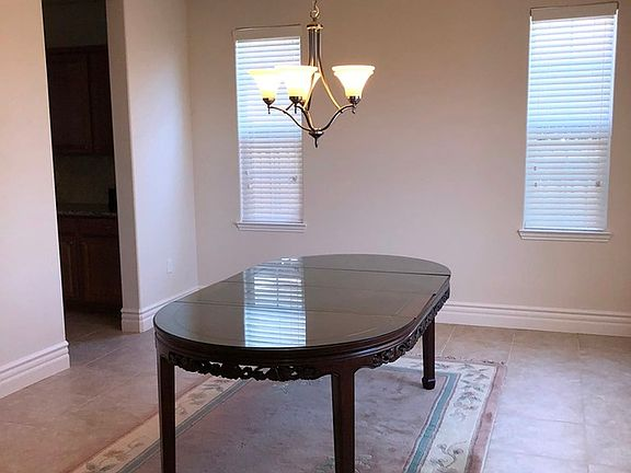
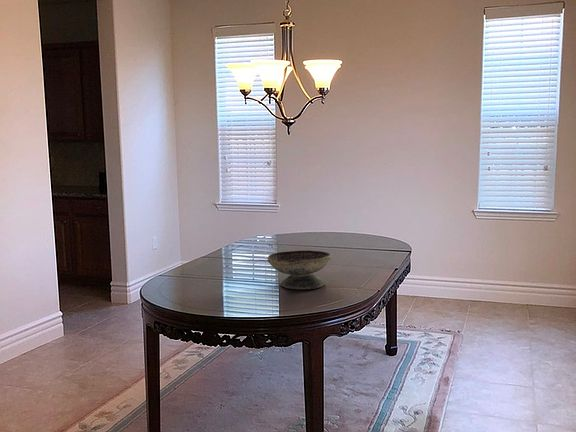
+ decorative bowl (299, 269)
